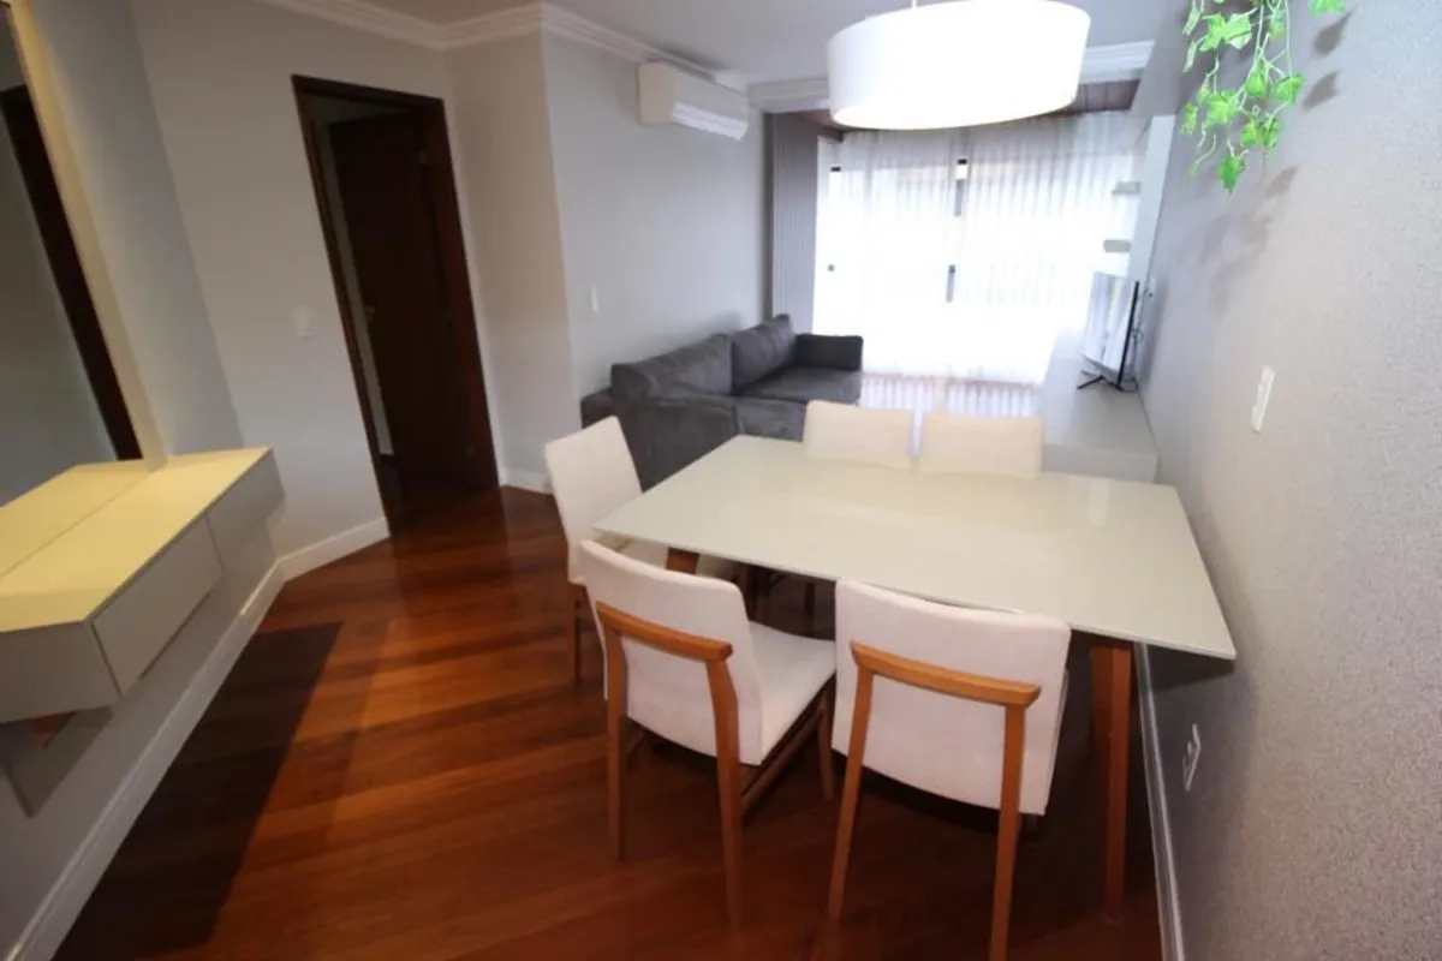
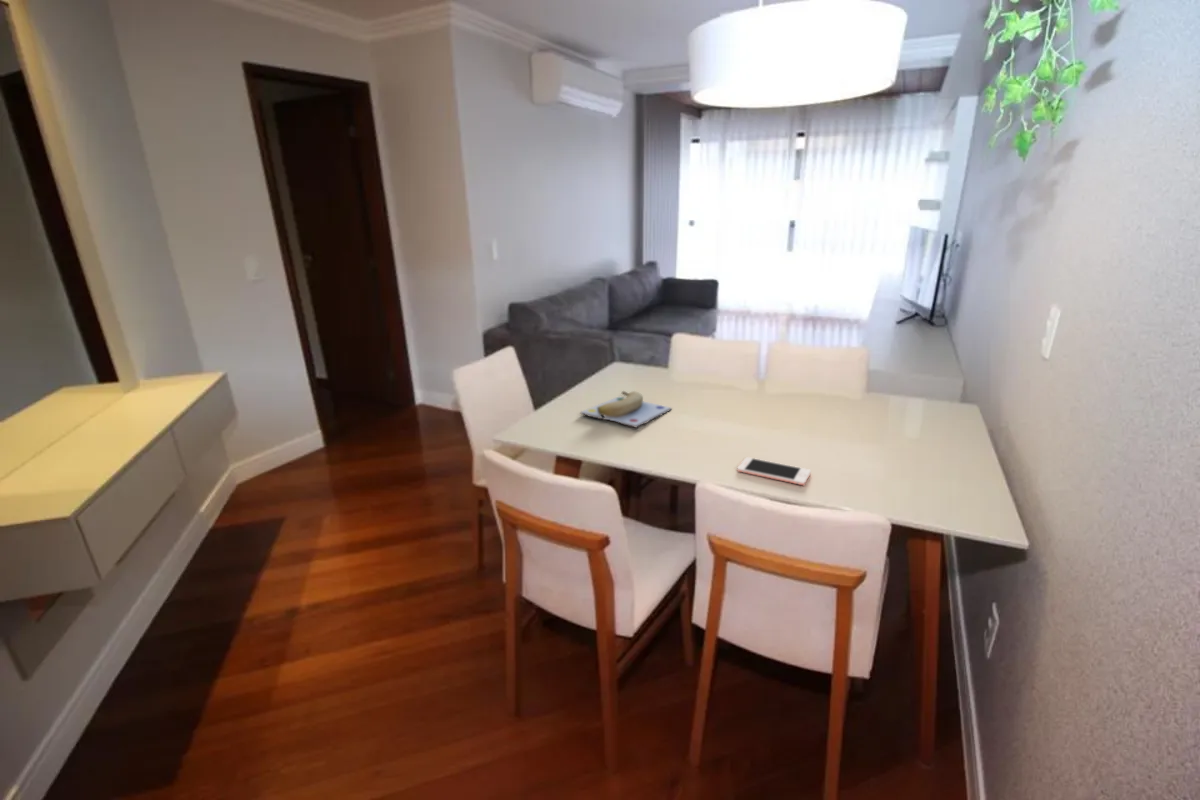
+ banana (626, 404)
+ cell phone (773, 470)
